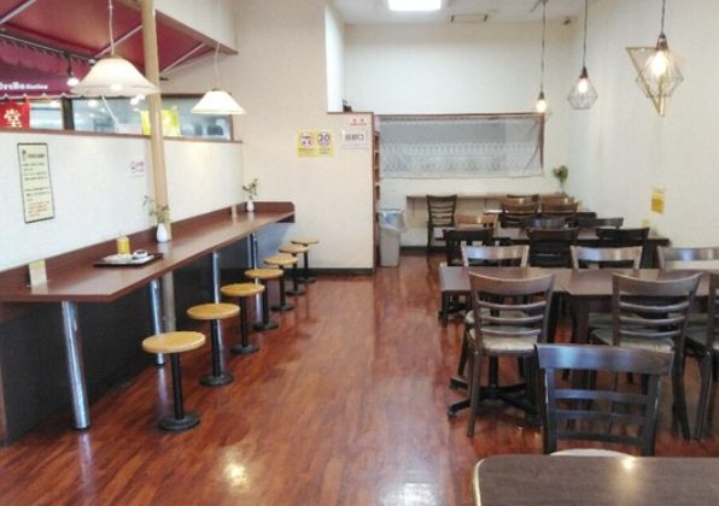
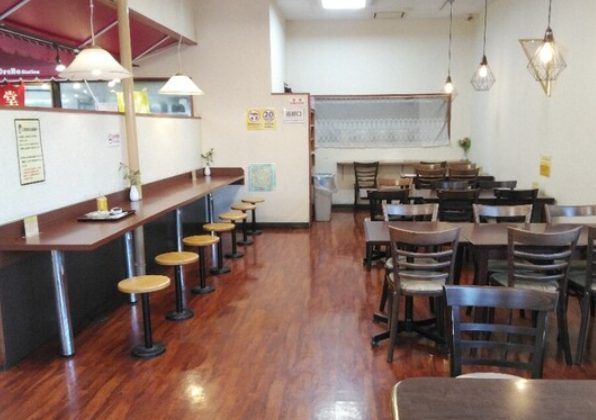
+ wall art (262, 177)
